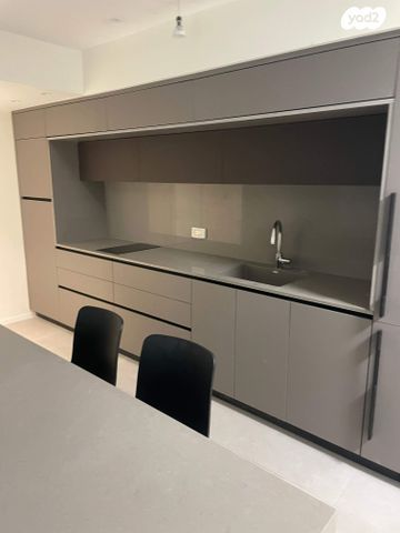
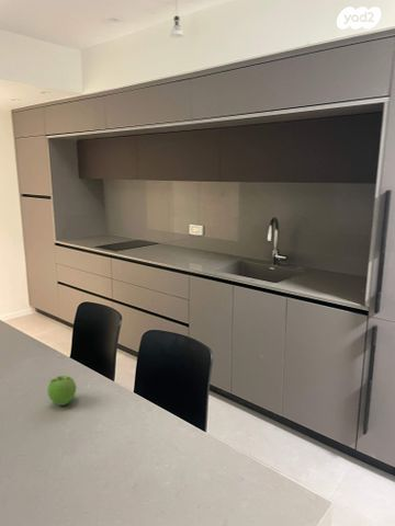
+ fruit (61, 388)
